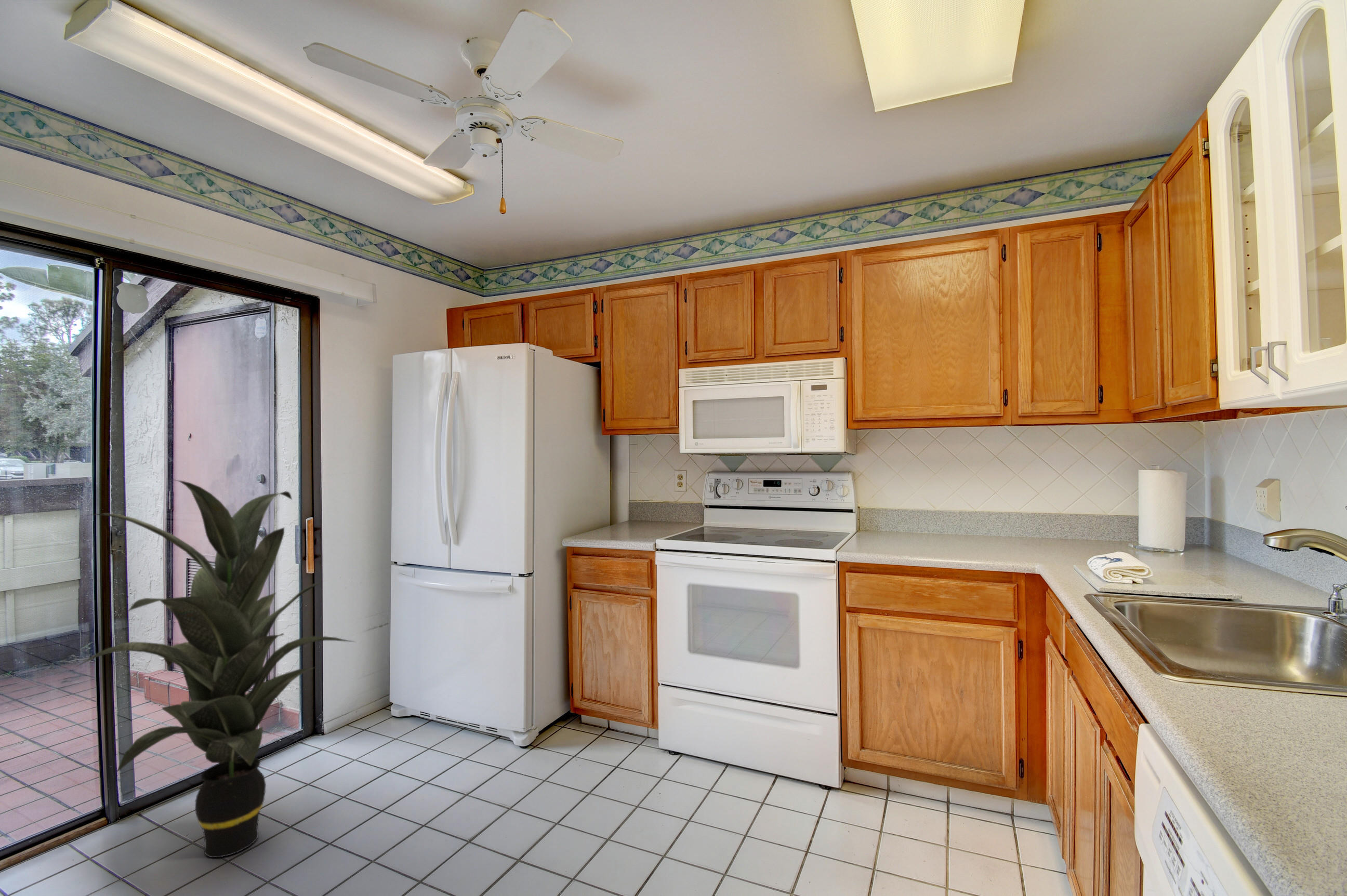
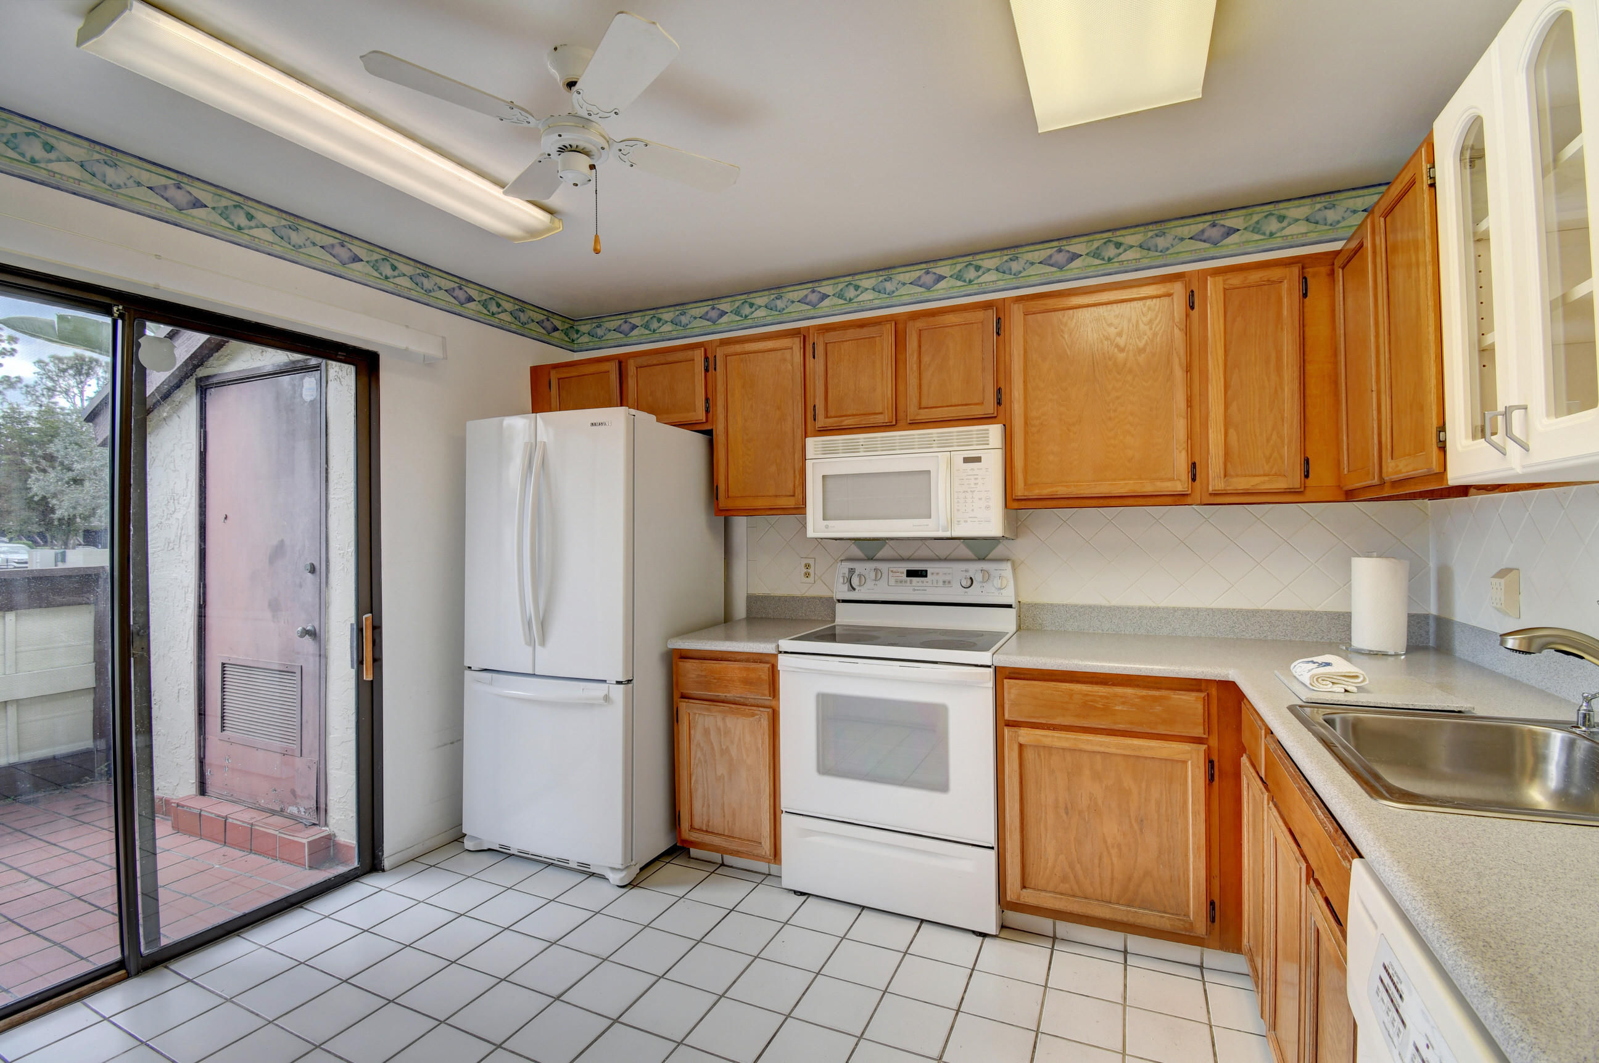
- indoor plant (211, 662)
